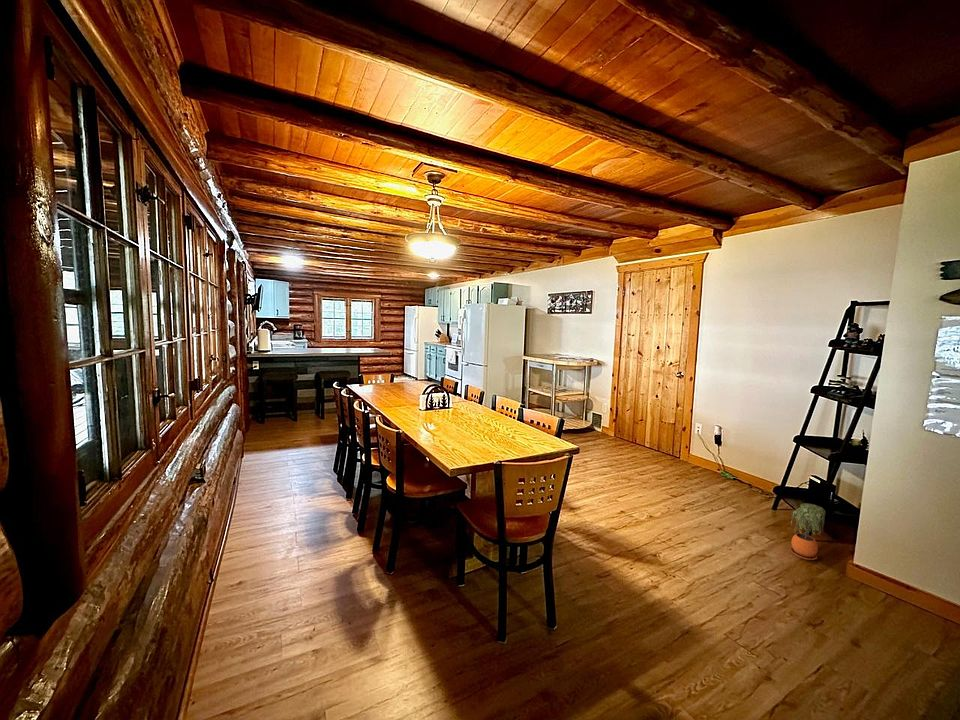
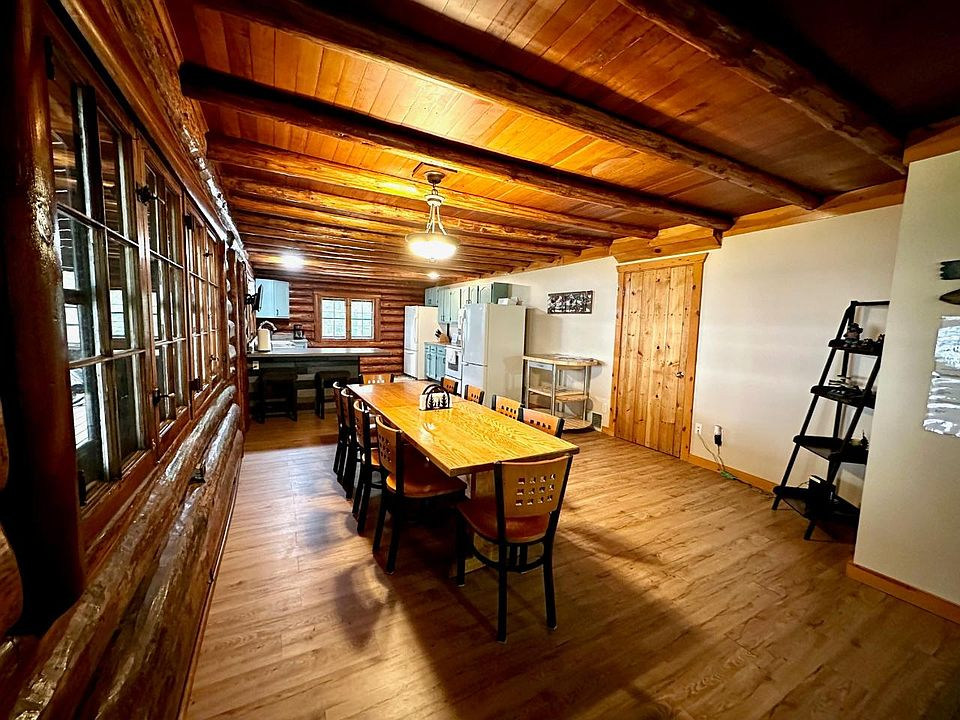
- potted plant (806, 529)
